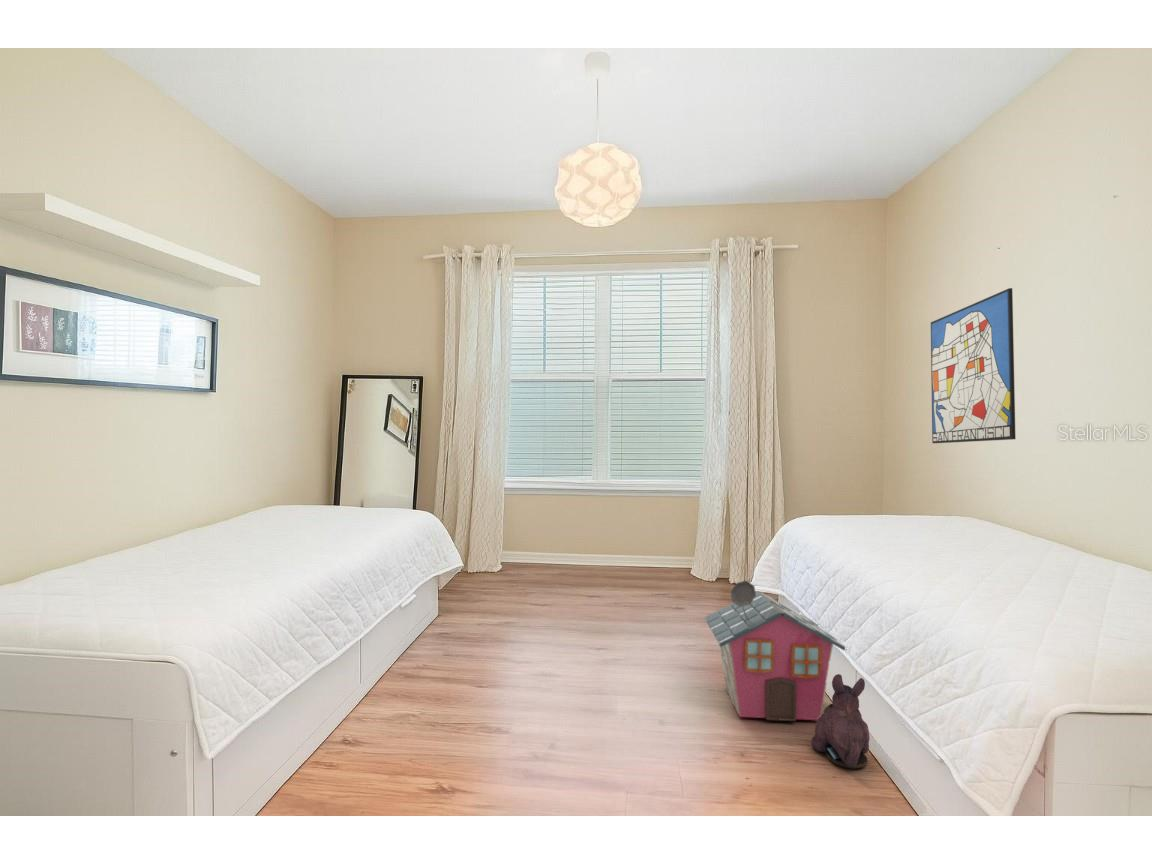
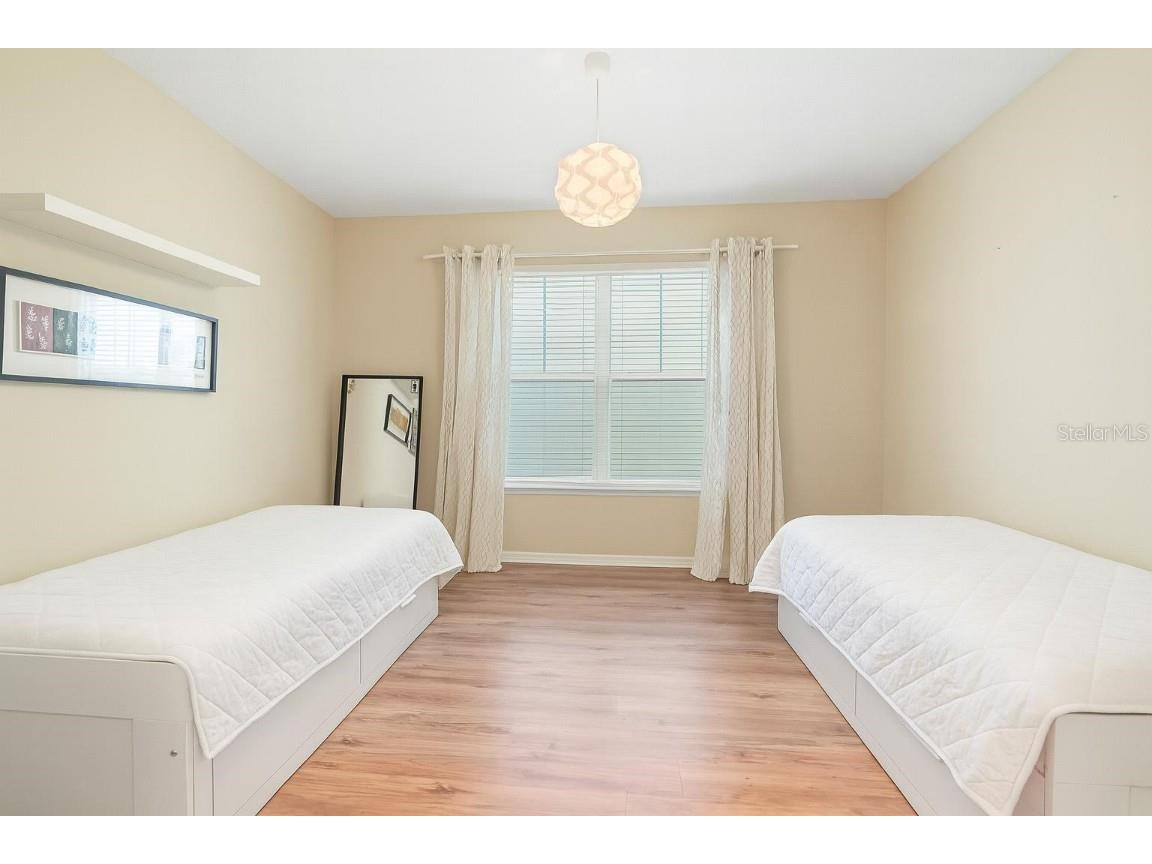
- wall art (967, 374)
- toy house (769, 639)
- plush toy (847, 720)
